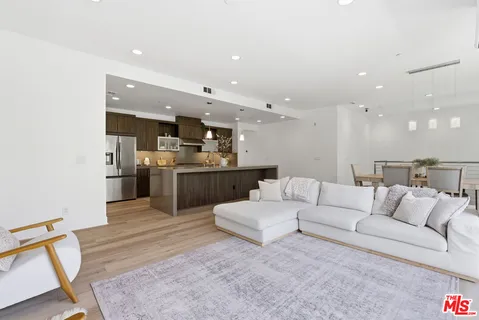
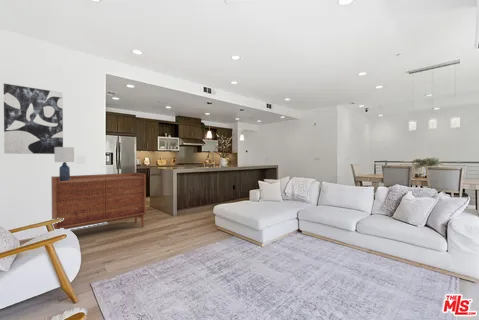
+ lamp (64, 163)
+ sideboard (102, 203)
+ wall art (35, 121)
